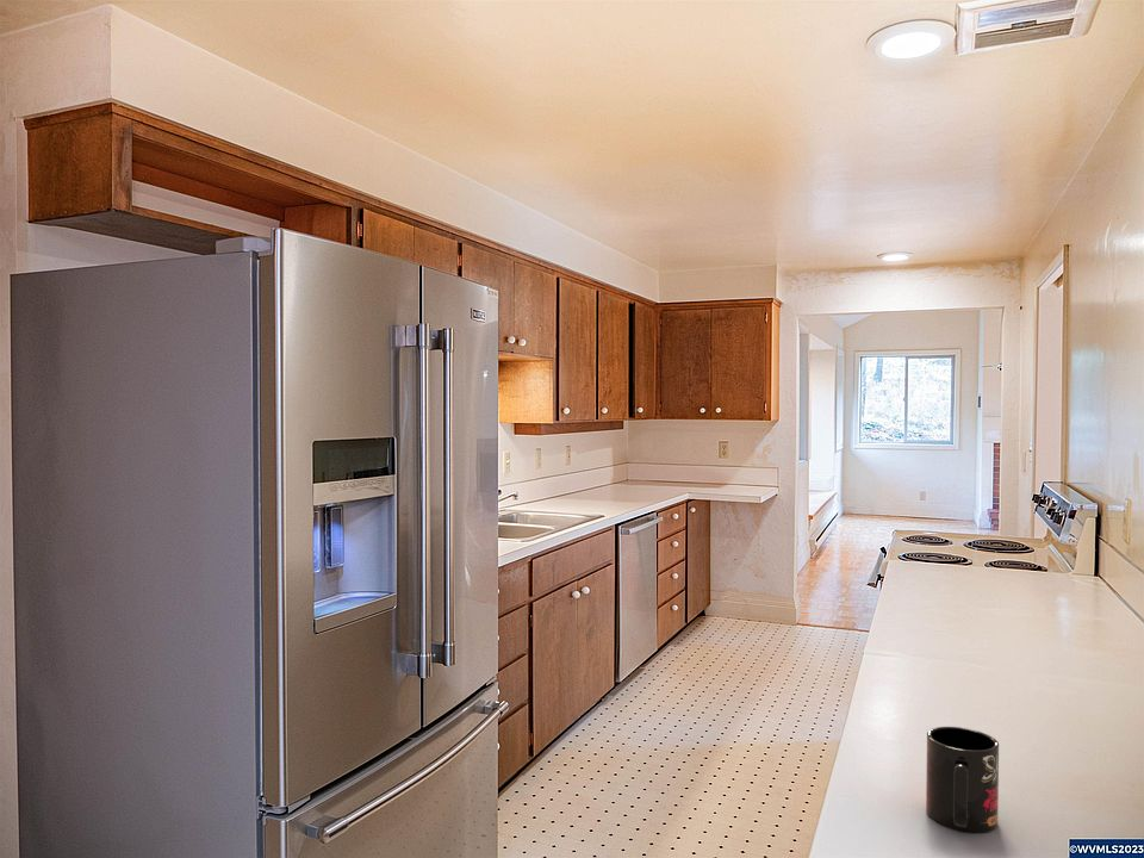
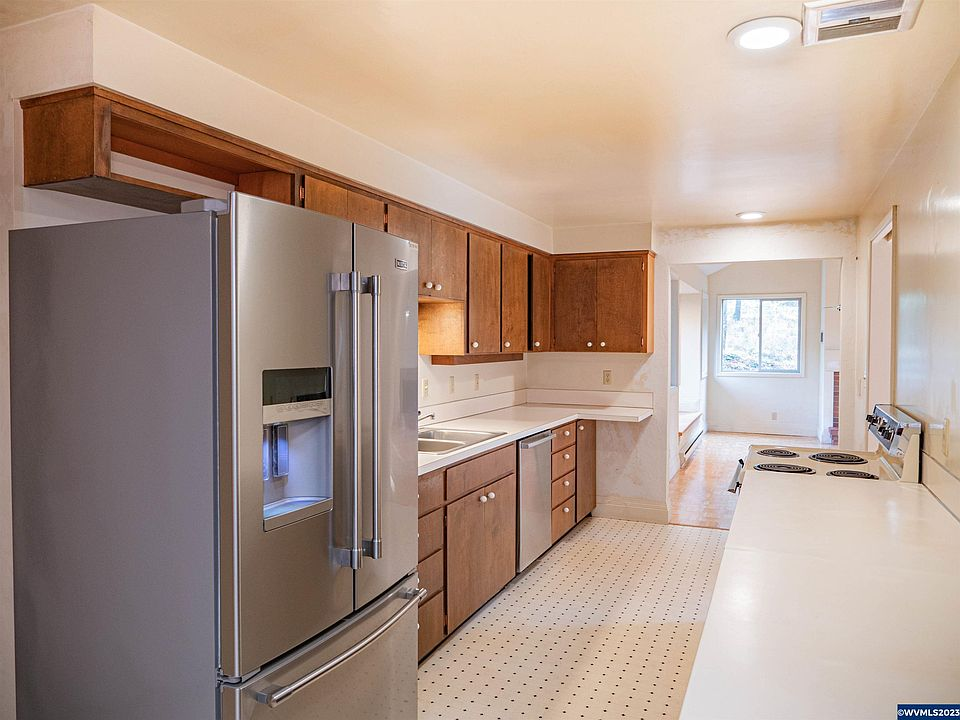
- mug (960, 782)
